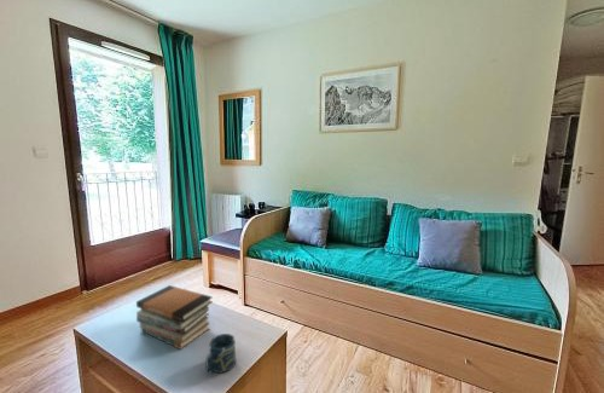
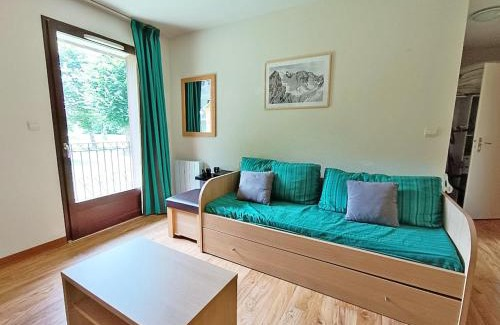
- cup (220, 354)
- book stack (174, 313)
